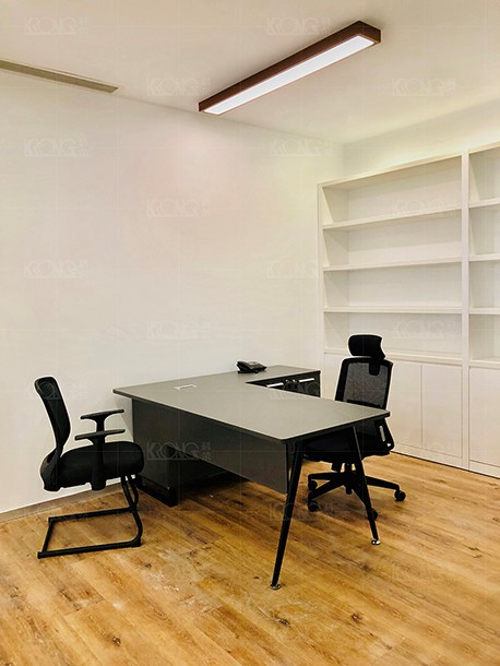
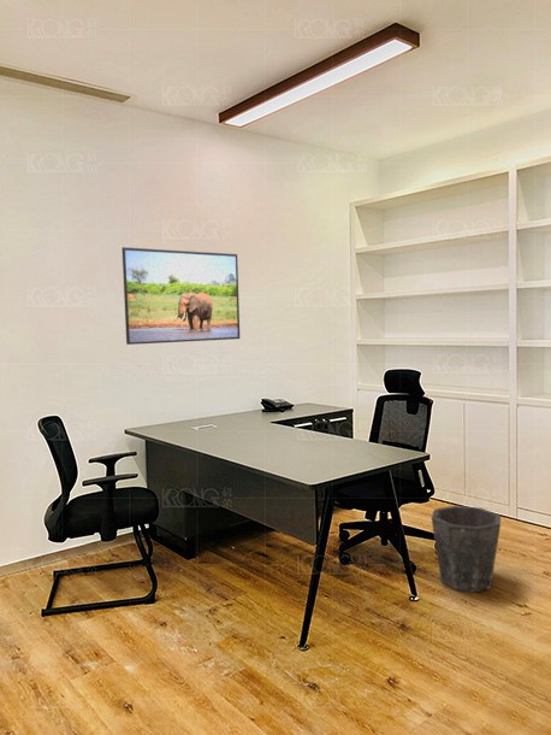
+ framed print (185, 296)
+ waste bin (466, 548)
